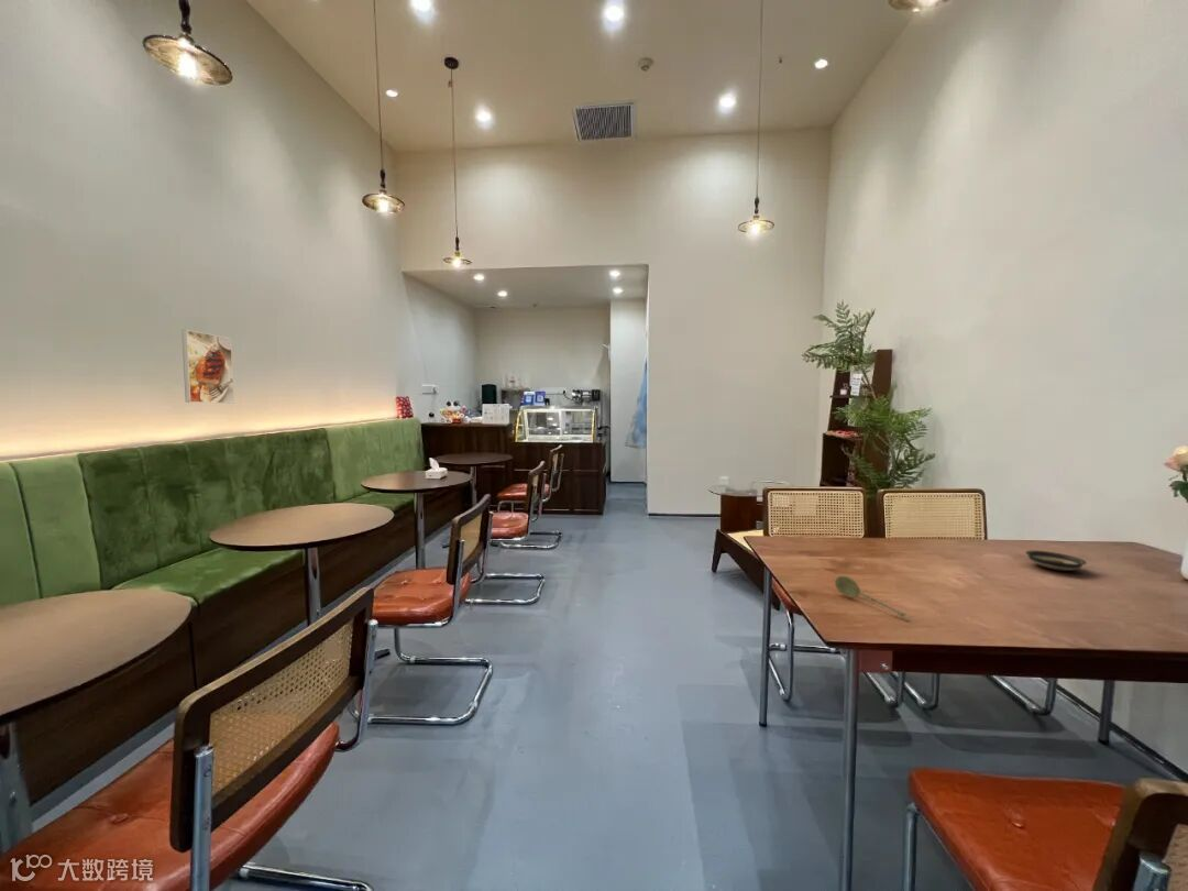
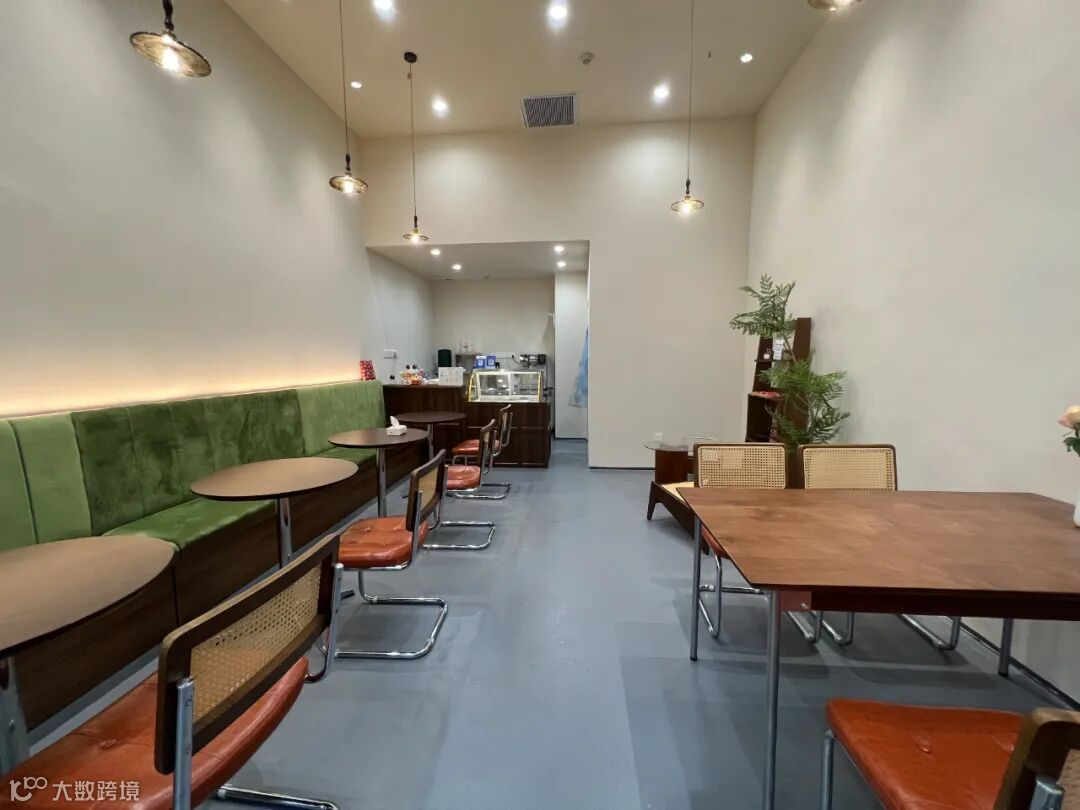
- soupspoon (867, 595)
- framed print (209, 369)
- saucer (1054, 562)
